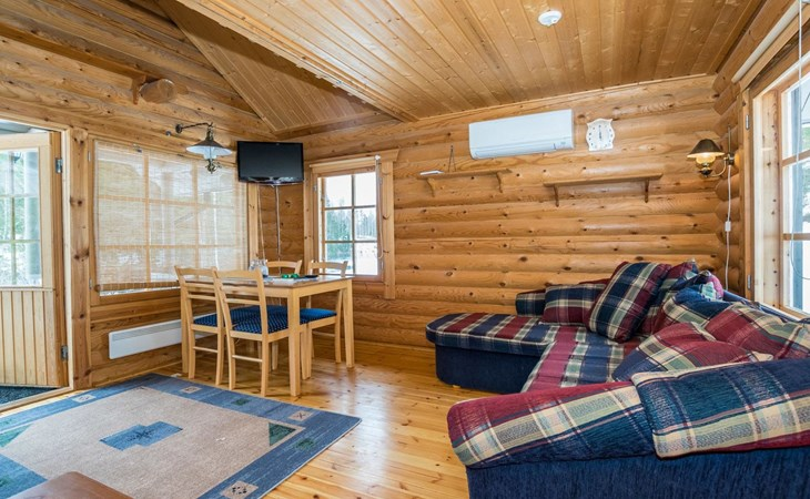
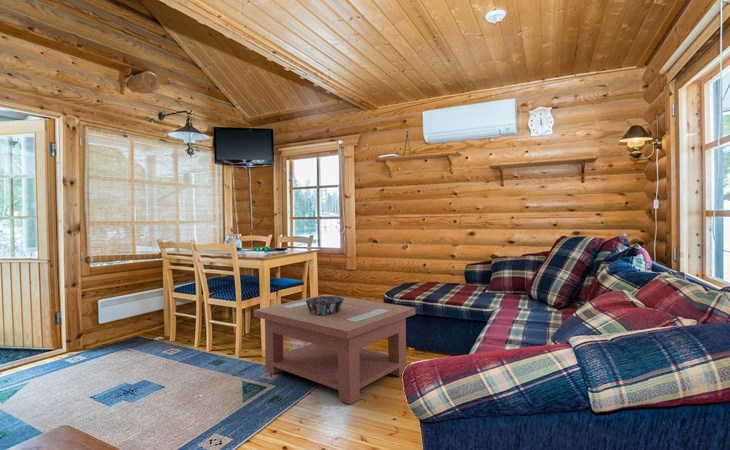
+ coffee table (334, 340)
+ decorative bowl (325, 305)
